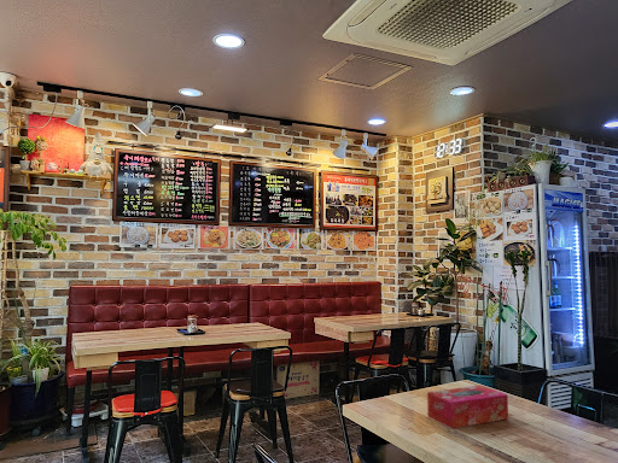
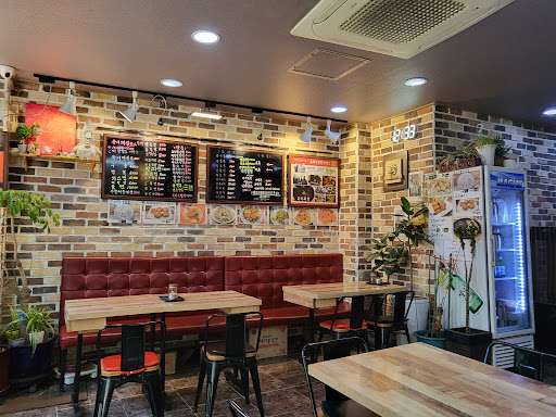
- tissue box (467, 405)
